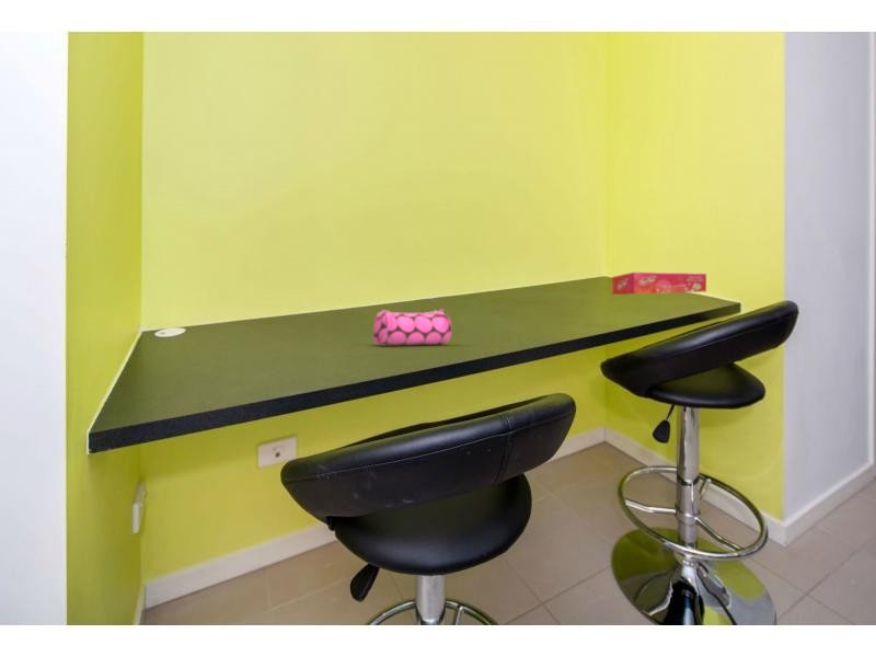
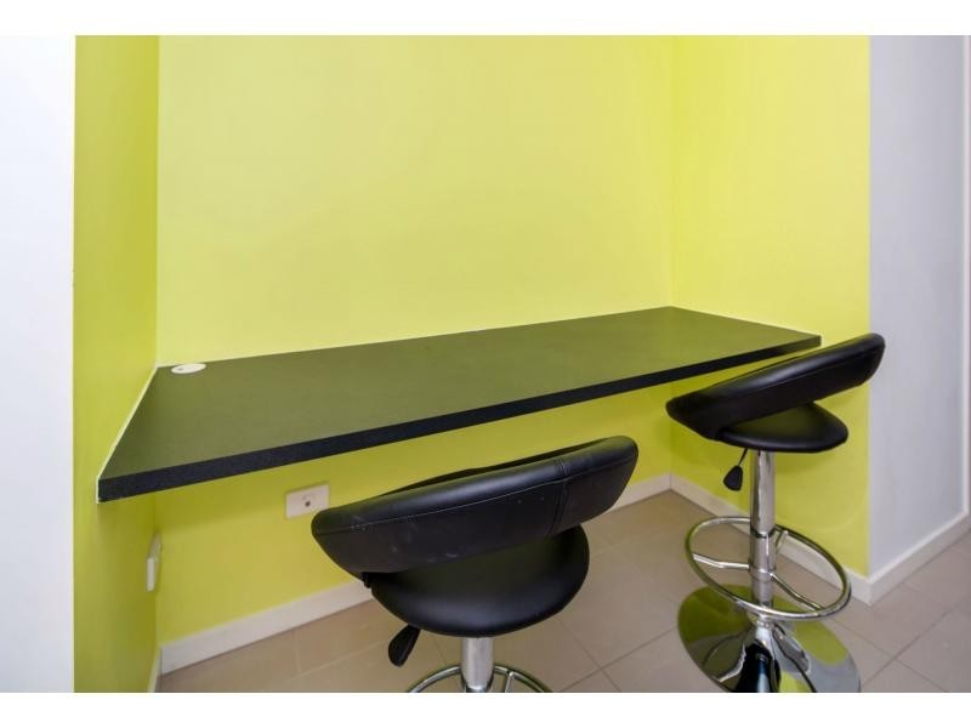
- pencil case (412, 326)
- tissue box (657, 288)
